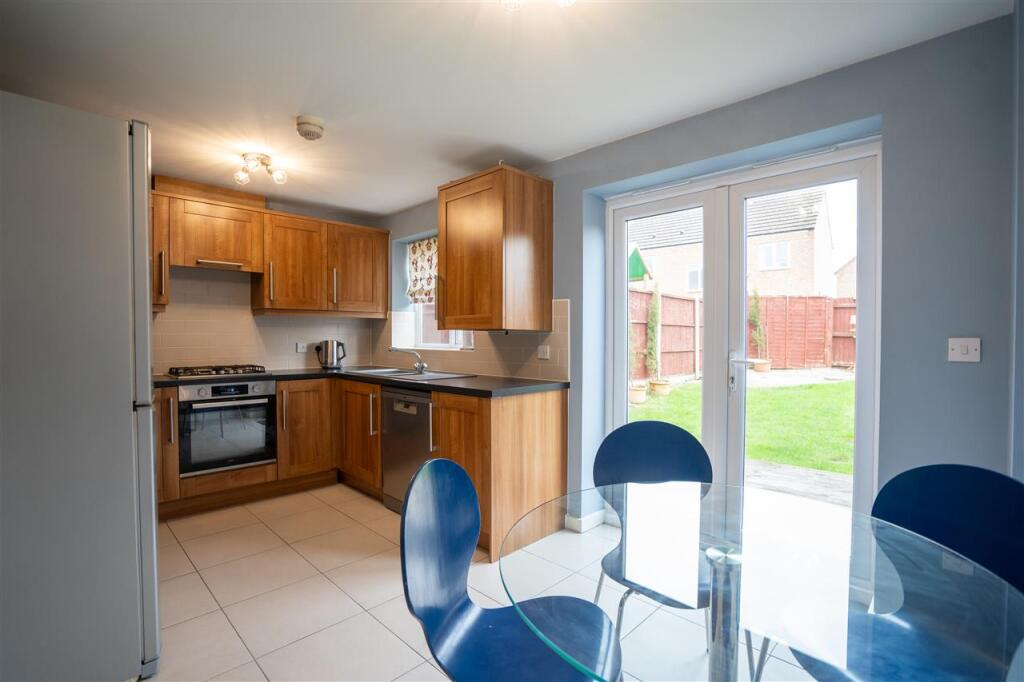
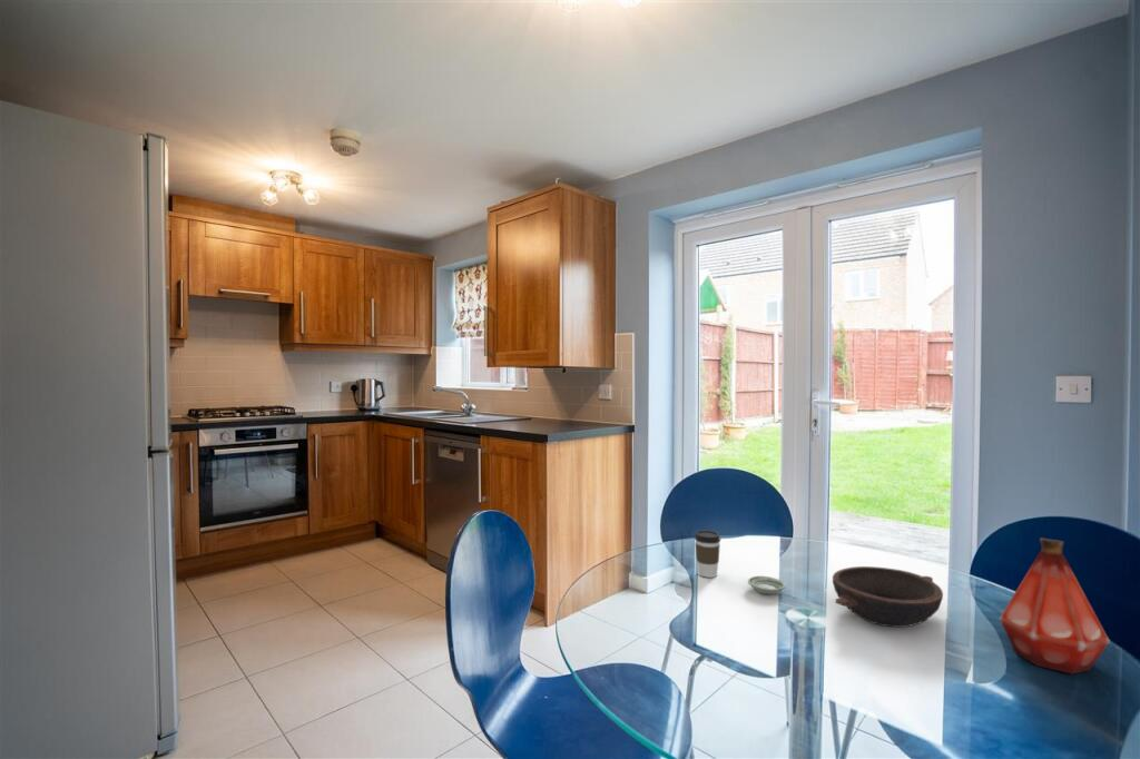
+ coffee cup (707, 553)
+ saucer (766, 586)
+ bowl (885, 599)
+ bottle (1050, 599)
